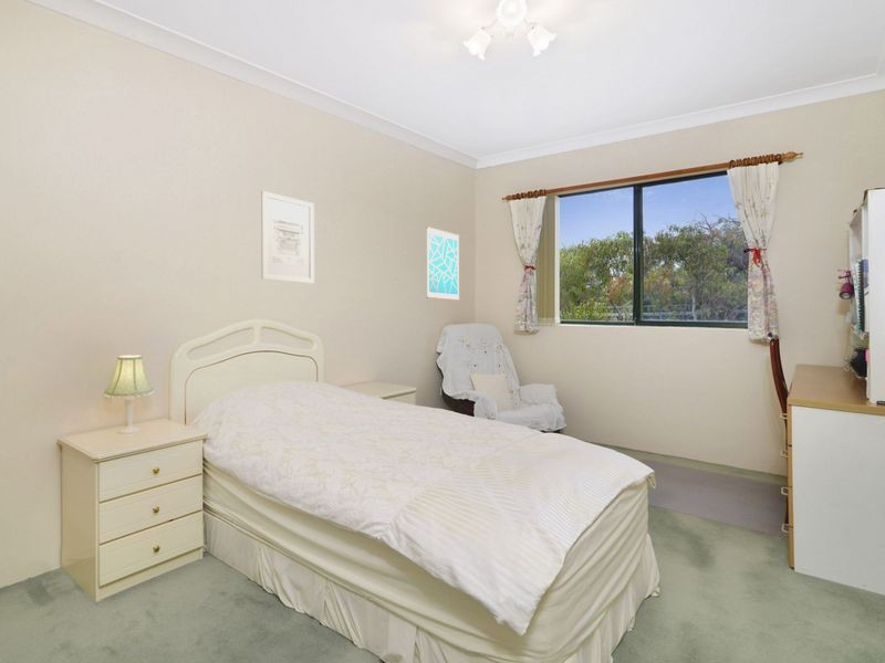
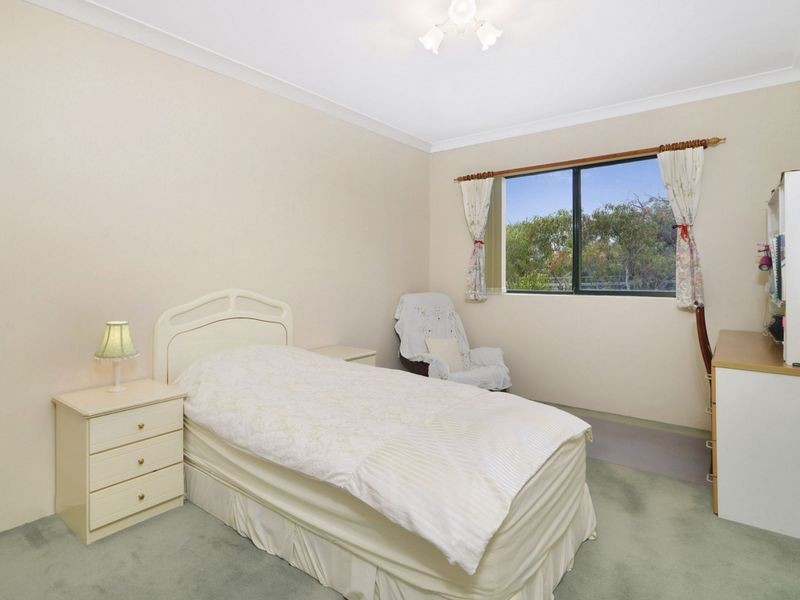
- wall art (444, 265)
- wall art (289, 239)
